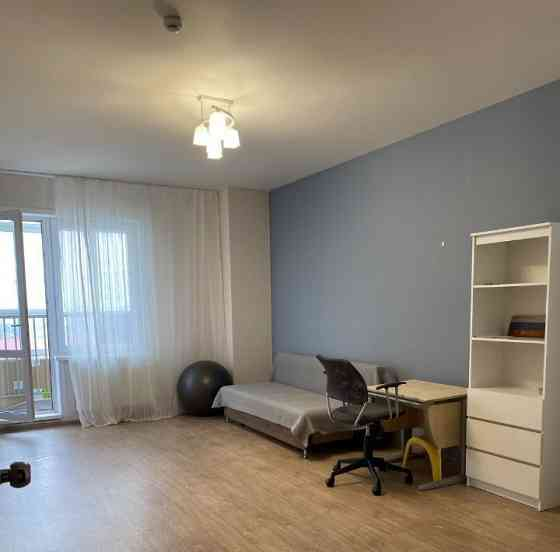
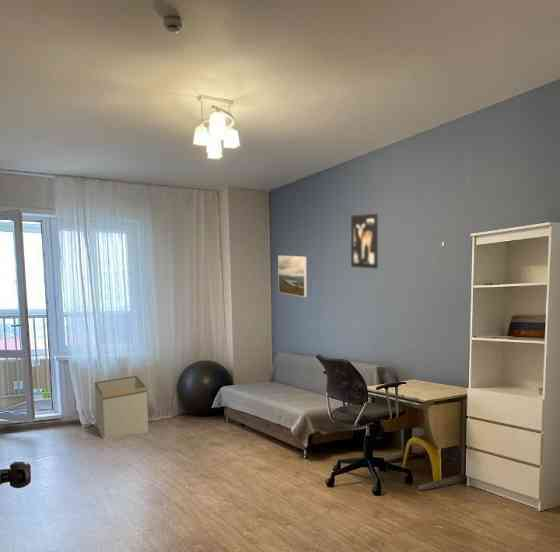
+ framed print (291, 275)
+ storage bin (121, 407)
+ wall art (363, 241)
